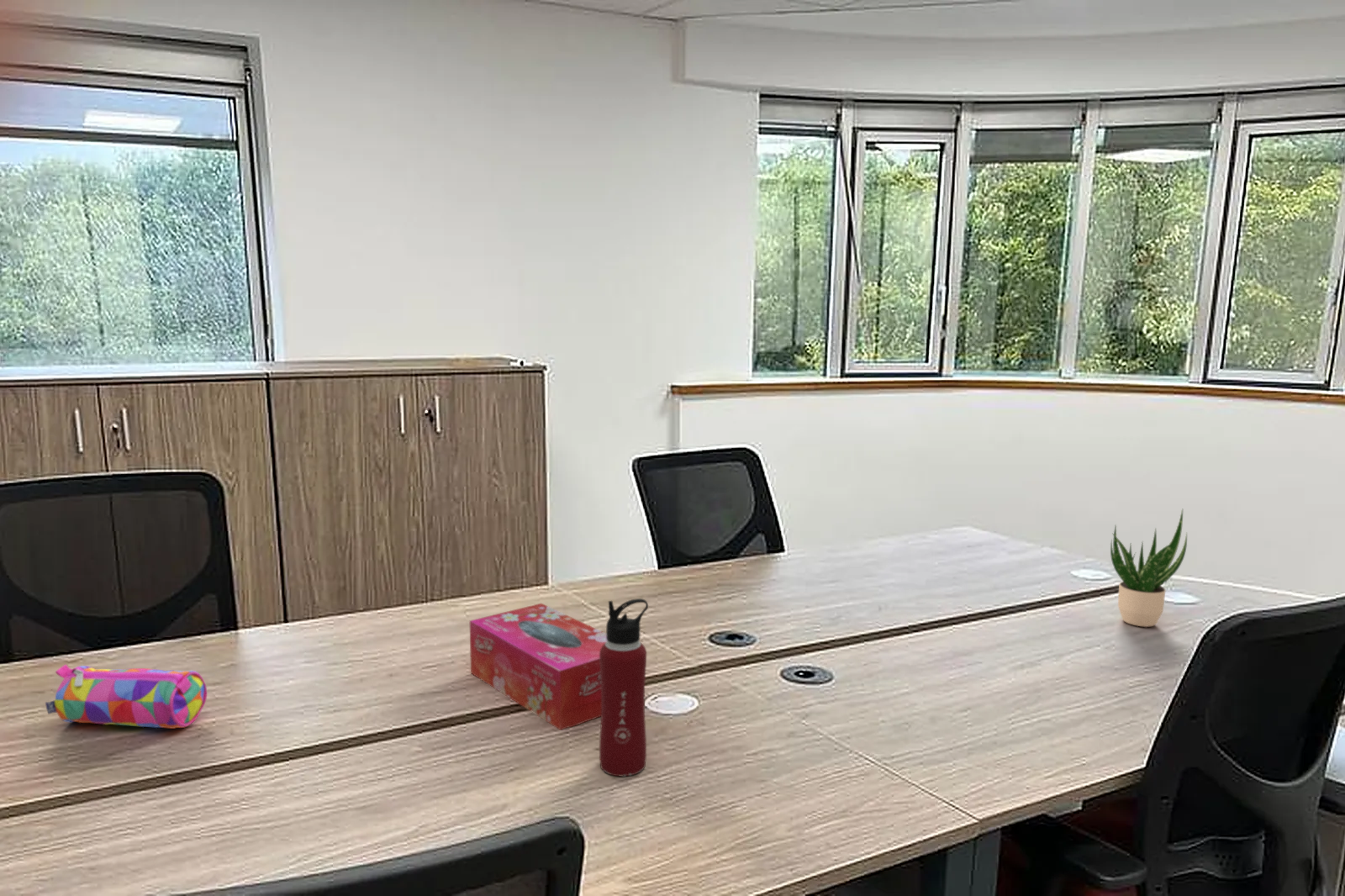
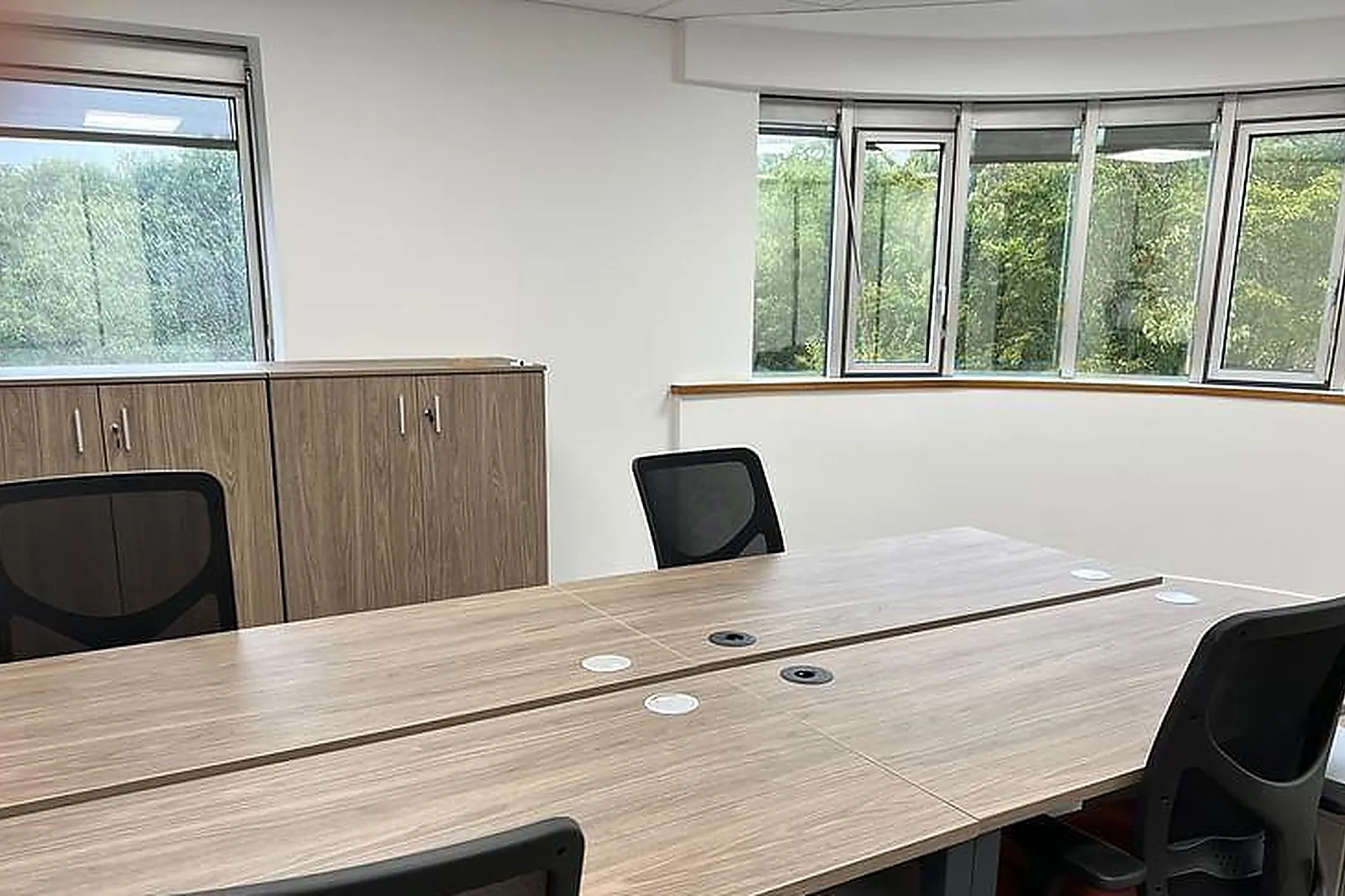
- potted plant (1147, 567)
- water bottle (623, 683)
- tissue box (550, 661)
- pencil case (129, 696)
